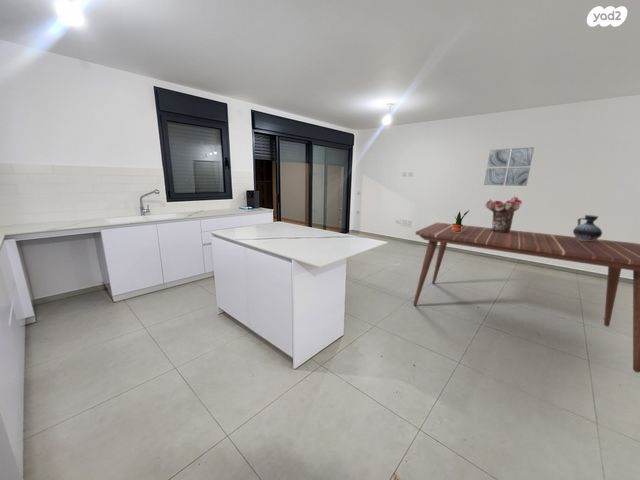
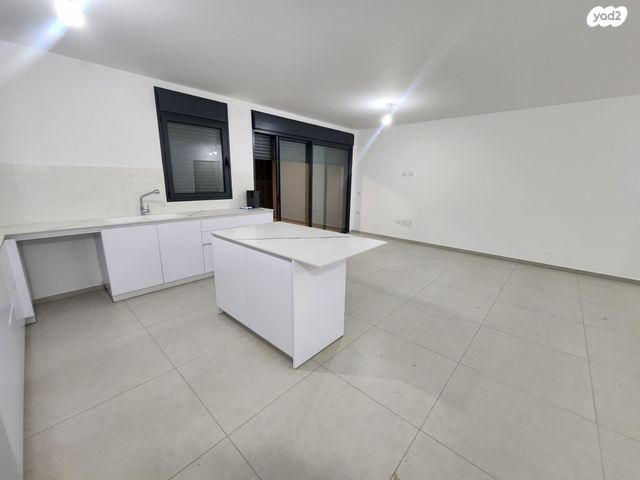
- ceramic jug (588, 227)
- bouquet (501, 213)
- wall art (508, 166)
- potted plant (460, 220)
- dining table (517, 253)
